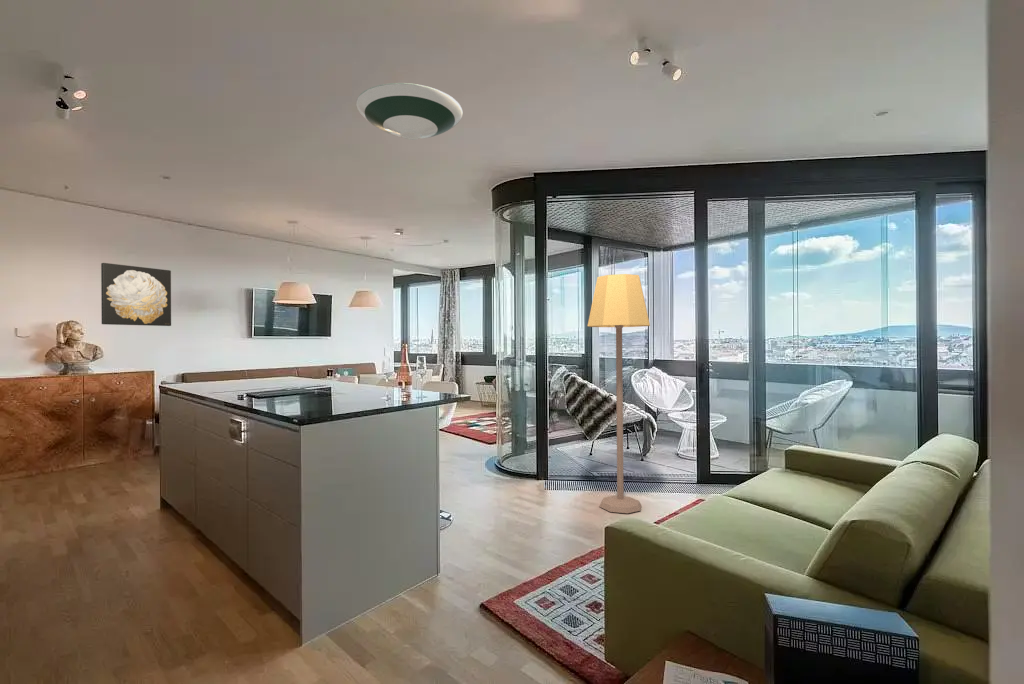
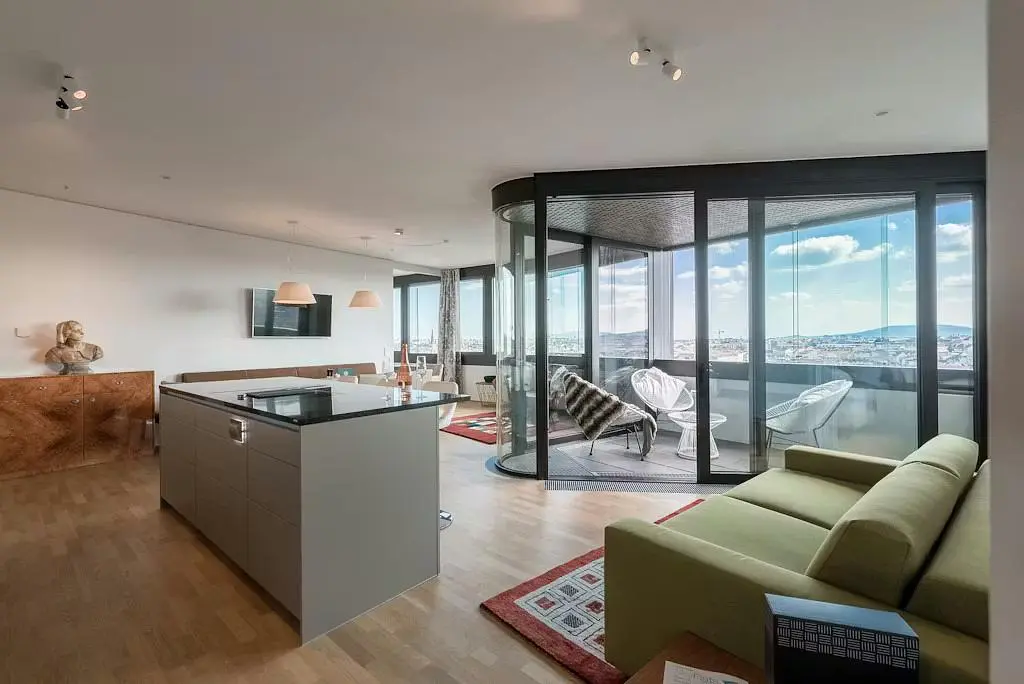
- lamp (619, 391)
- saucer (410, 123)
- wall art (137, 296)
